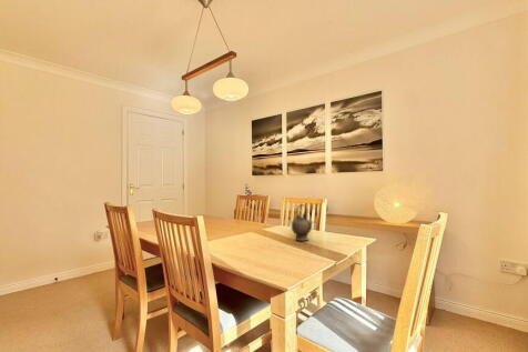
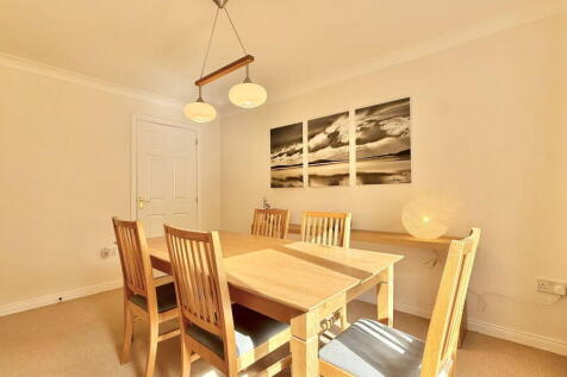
- teapot (303, 222)
